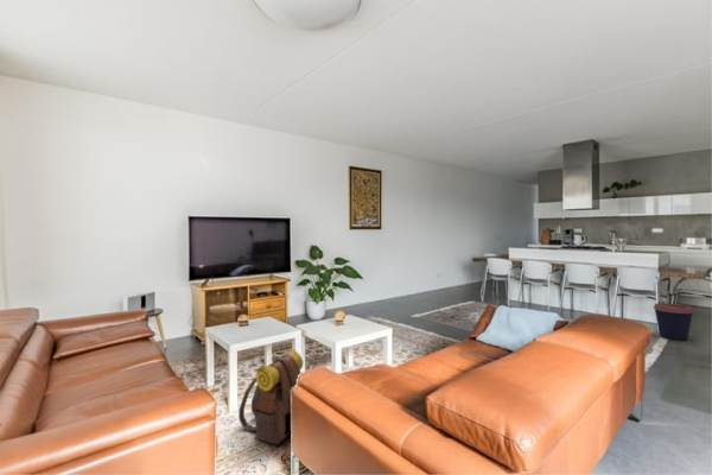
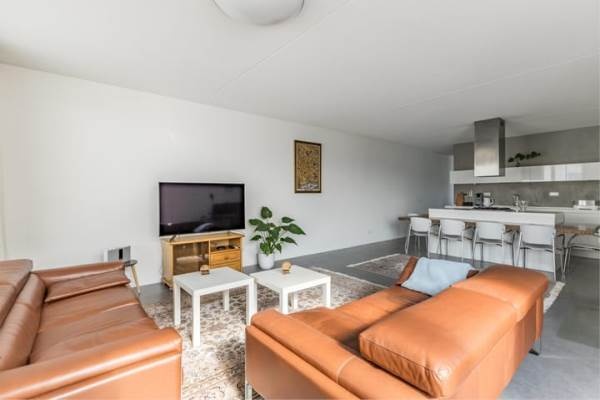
- coffee cup (673, 321)
- backpack (272, 391)
